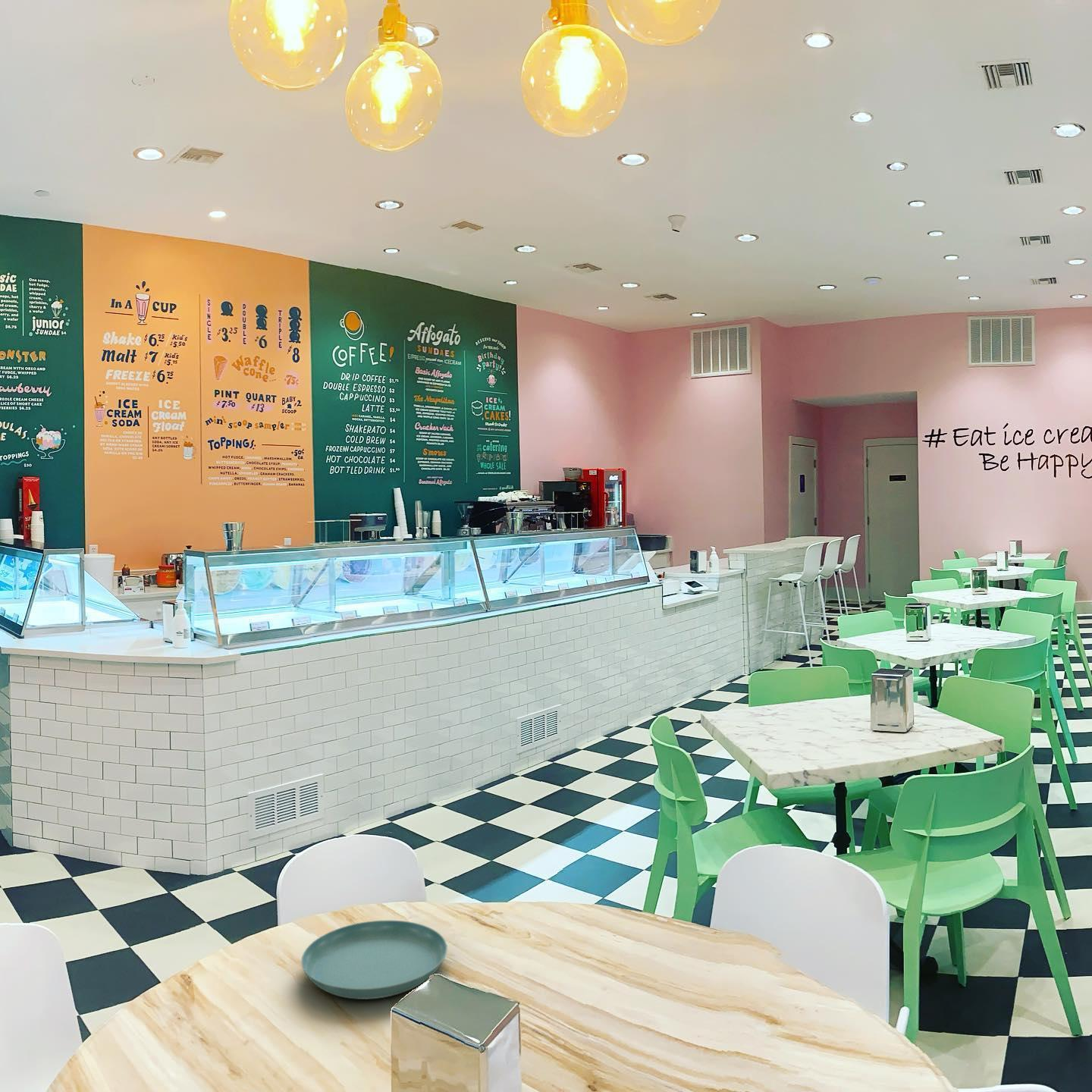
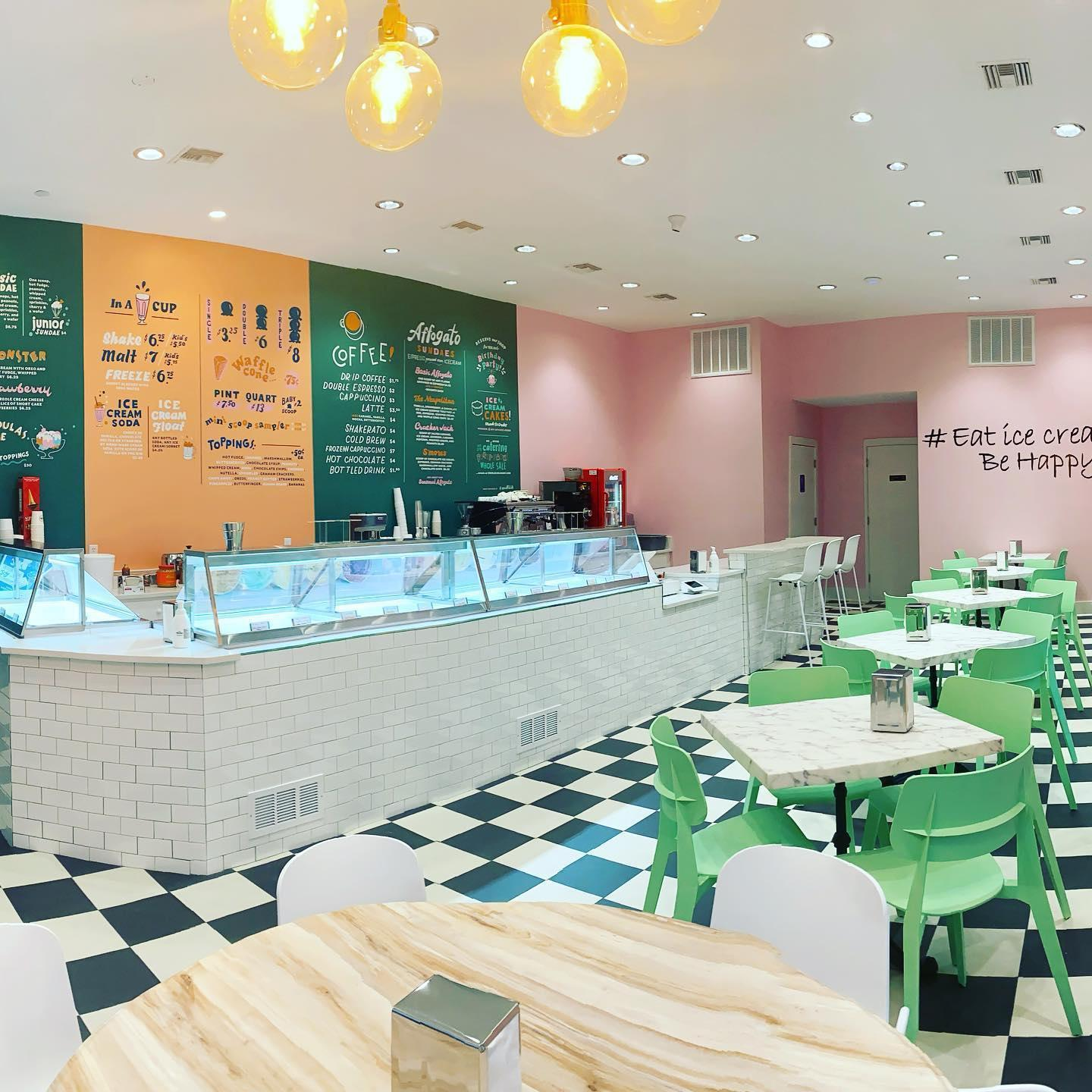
- saucer (375, 960)
